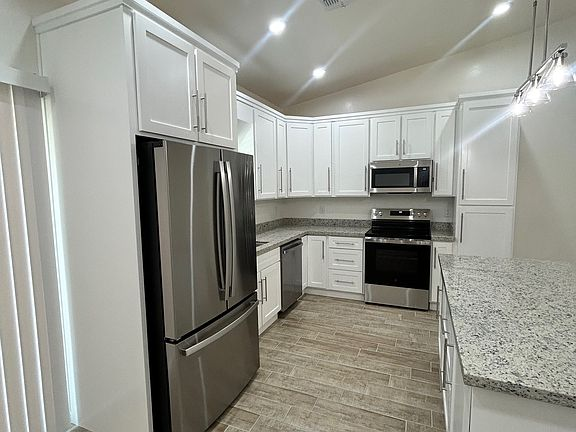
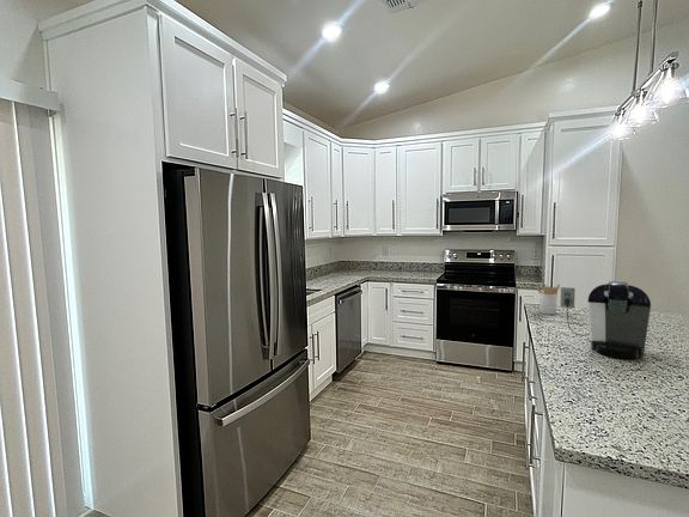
+ utensil holder (548, 298)
+ coffee maker (600, 314)
